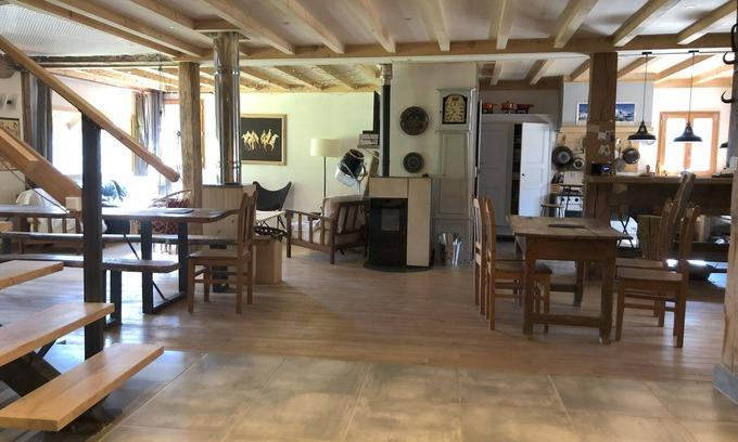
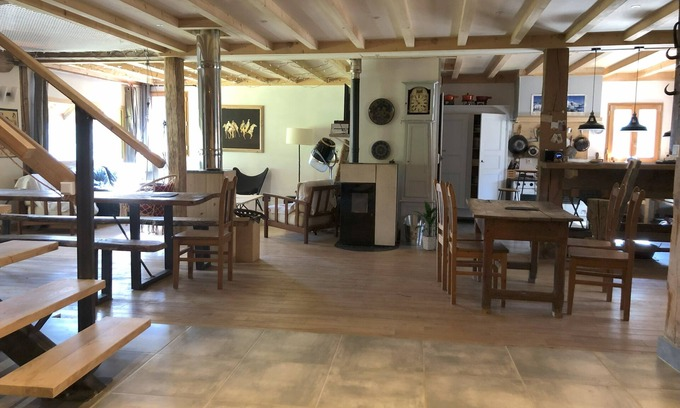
+ indoor plant (431, 224)
